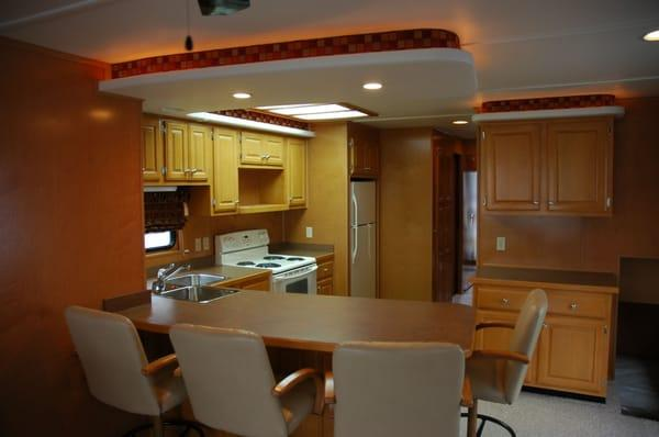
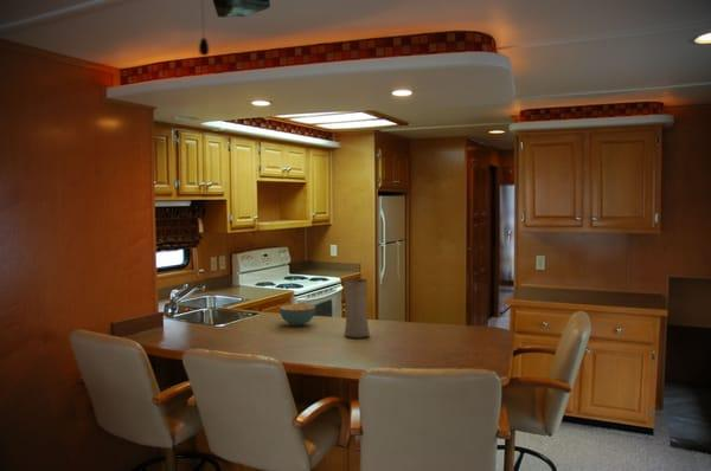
+ cereal bowl (297, 315)
+ vase (357, 308)
